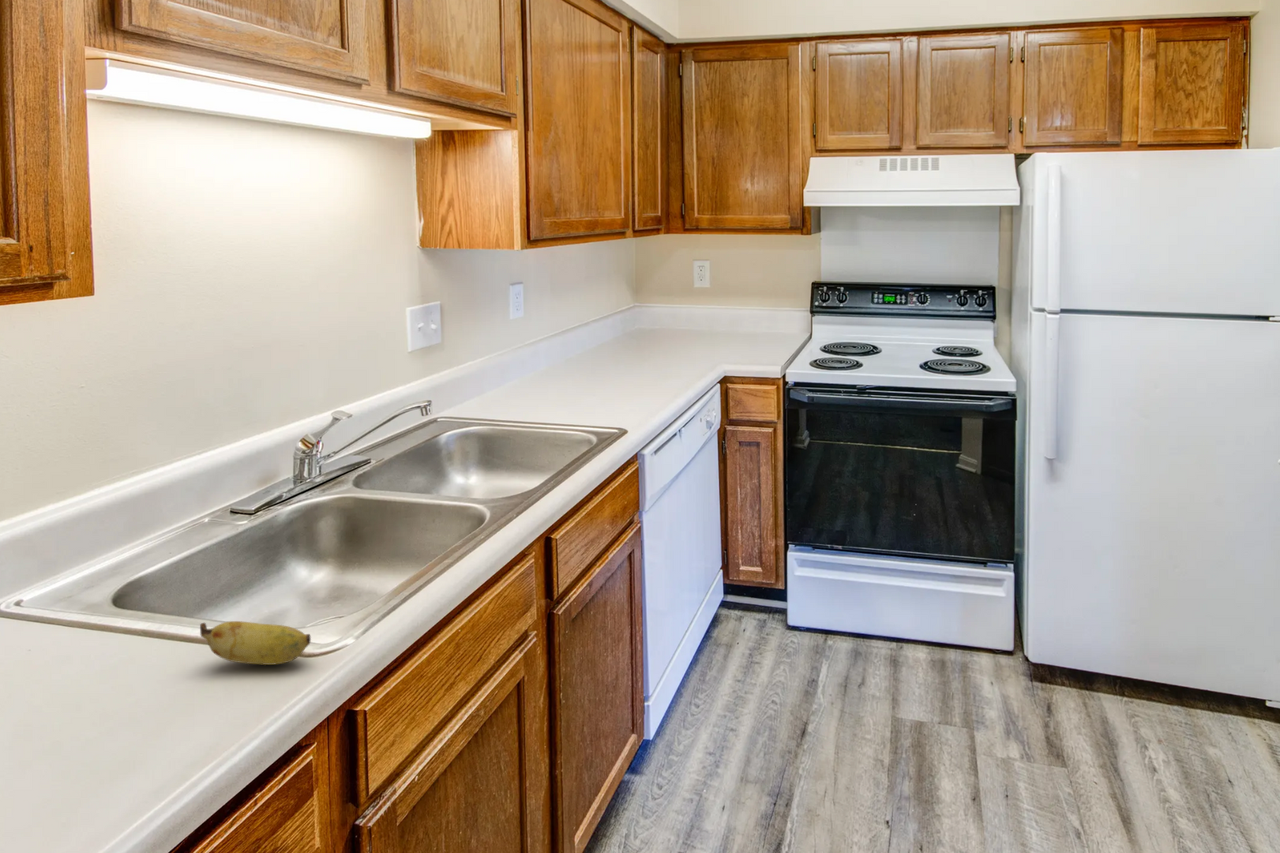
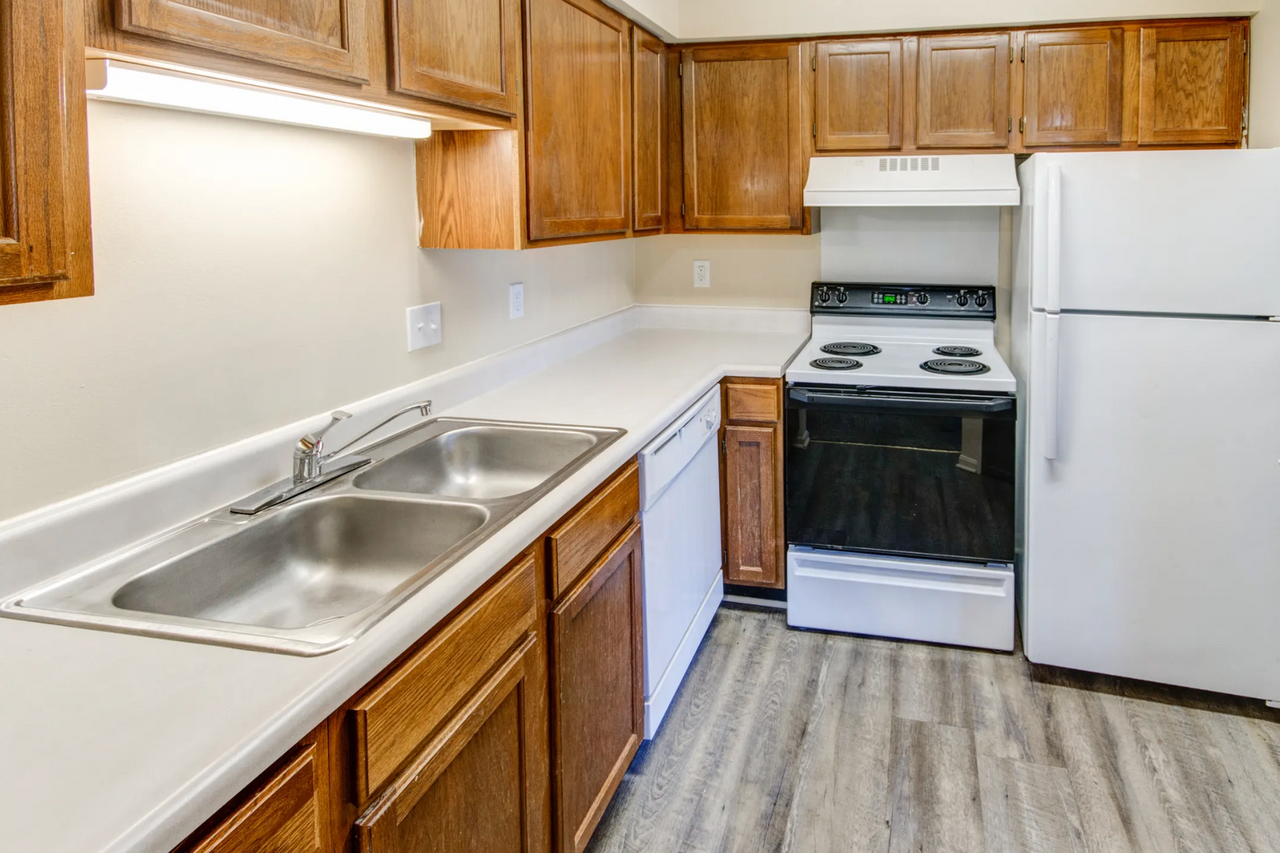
- banana (260, 643)
